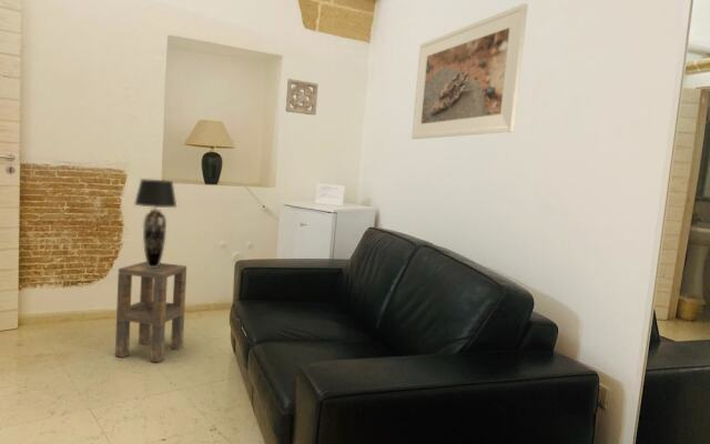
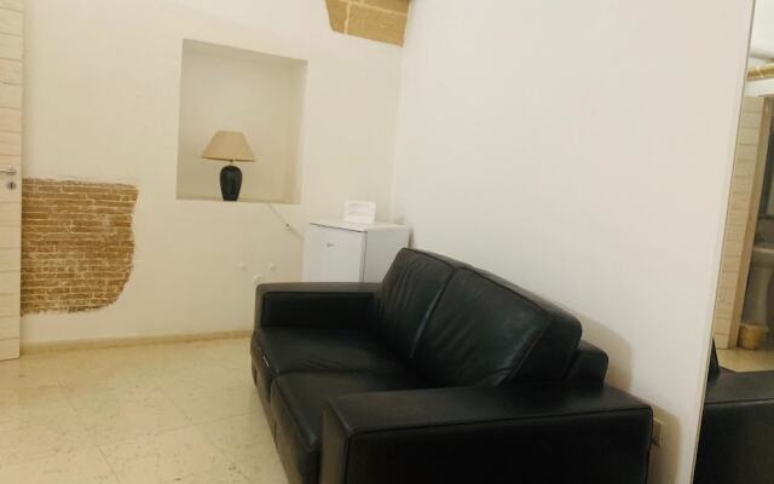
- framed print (460, 81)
- table lamp (154, 223)
- wall ornament (302, 98)
- side table (152, 309)
